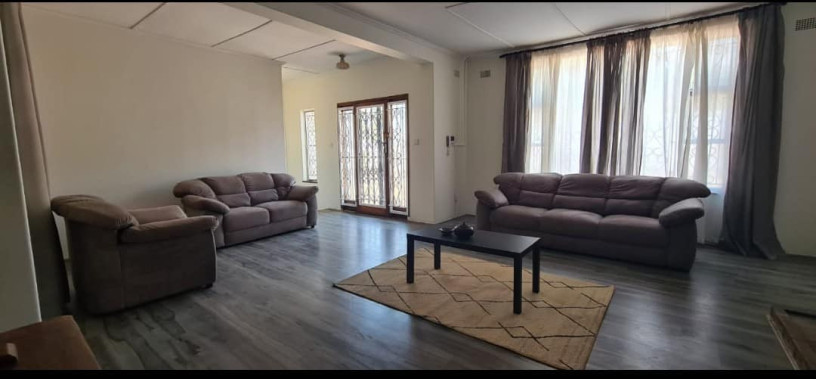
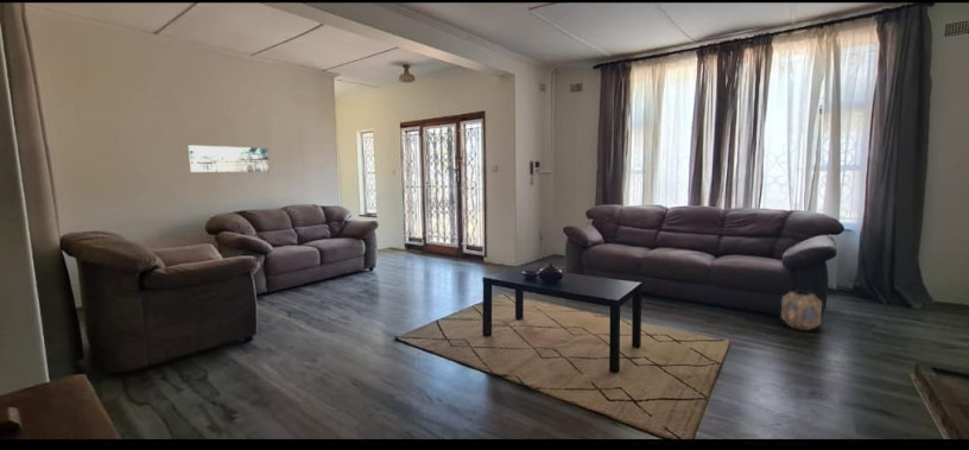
+ planter (800, 310)
+ wall art (230, 159)
